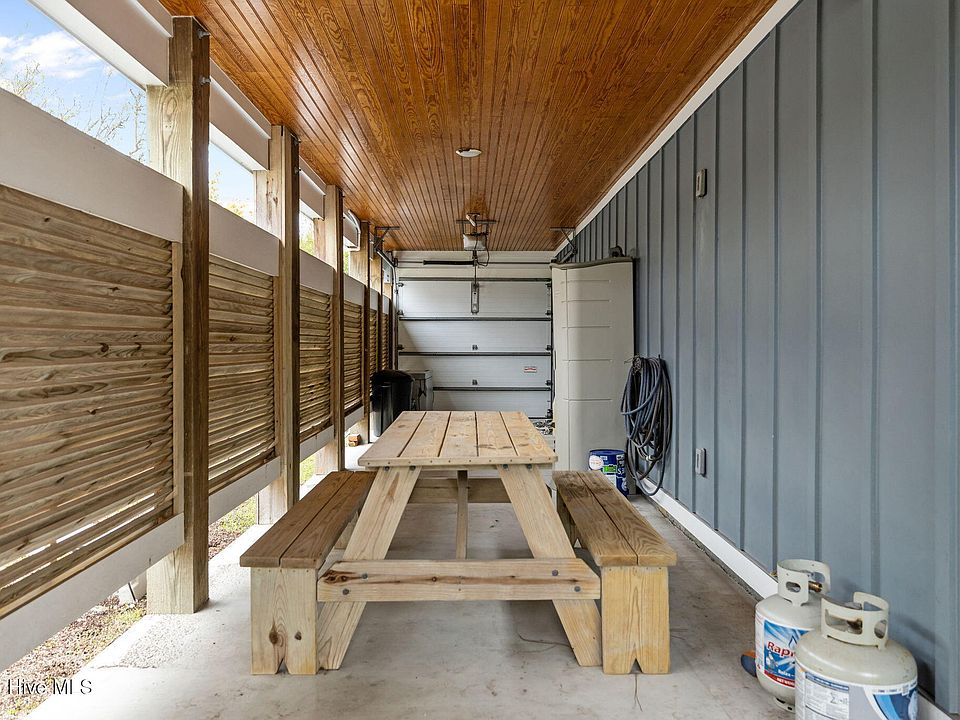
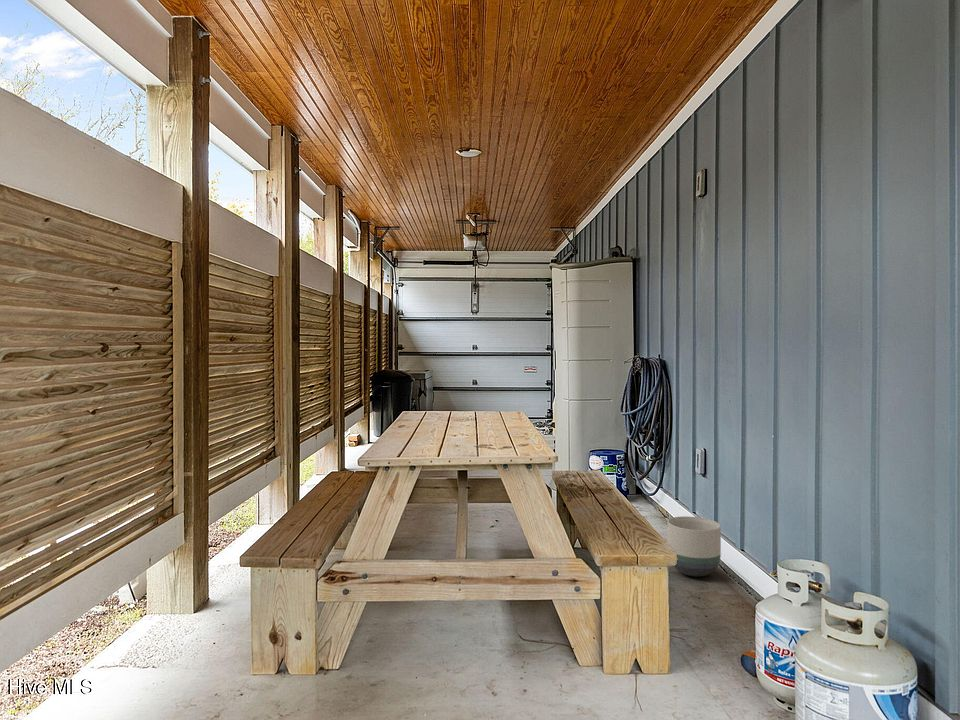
+ planter (693, 548)
